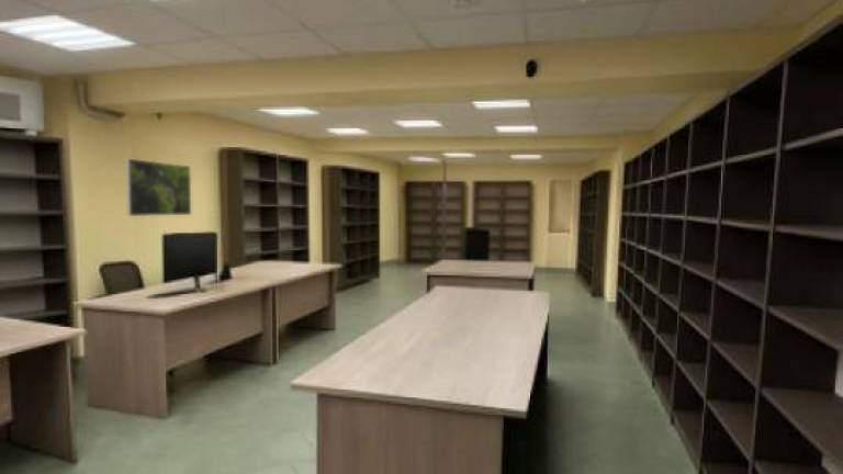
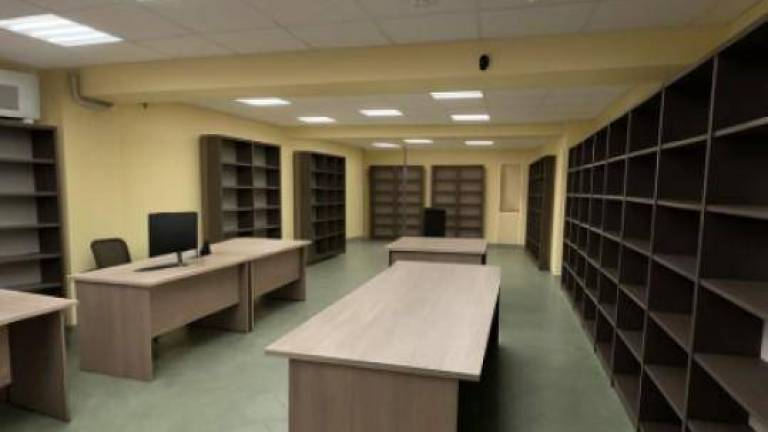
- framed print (160, 189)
